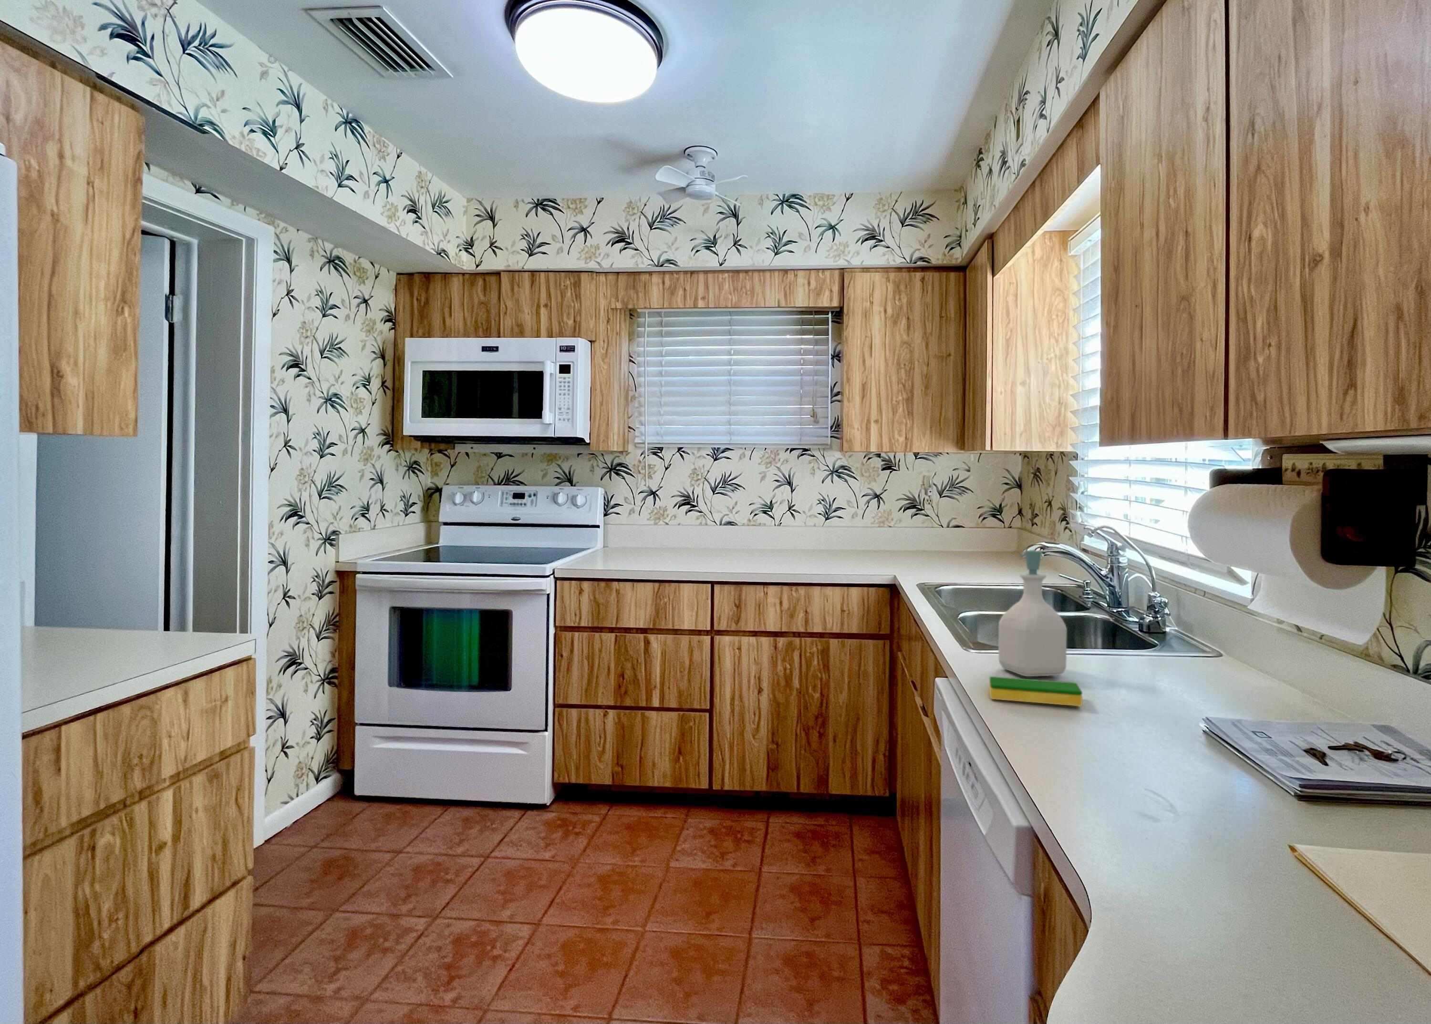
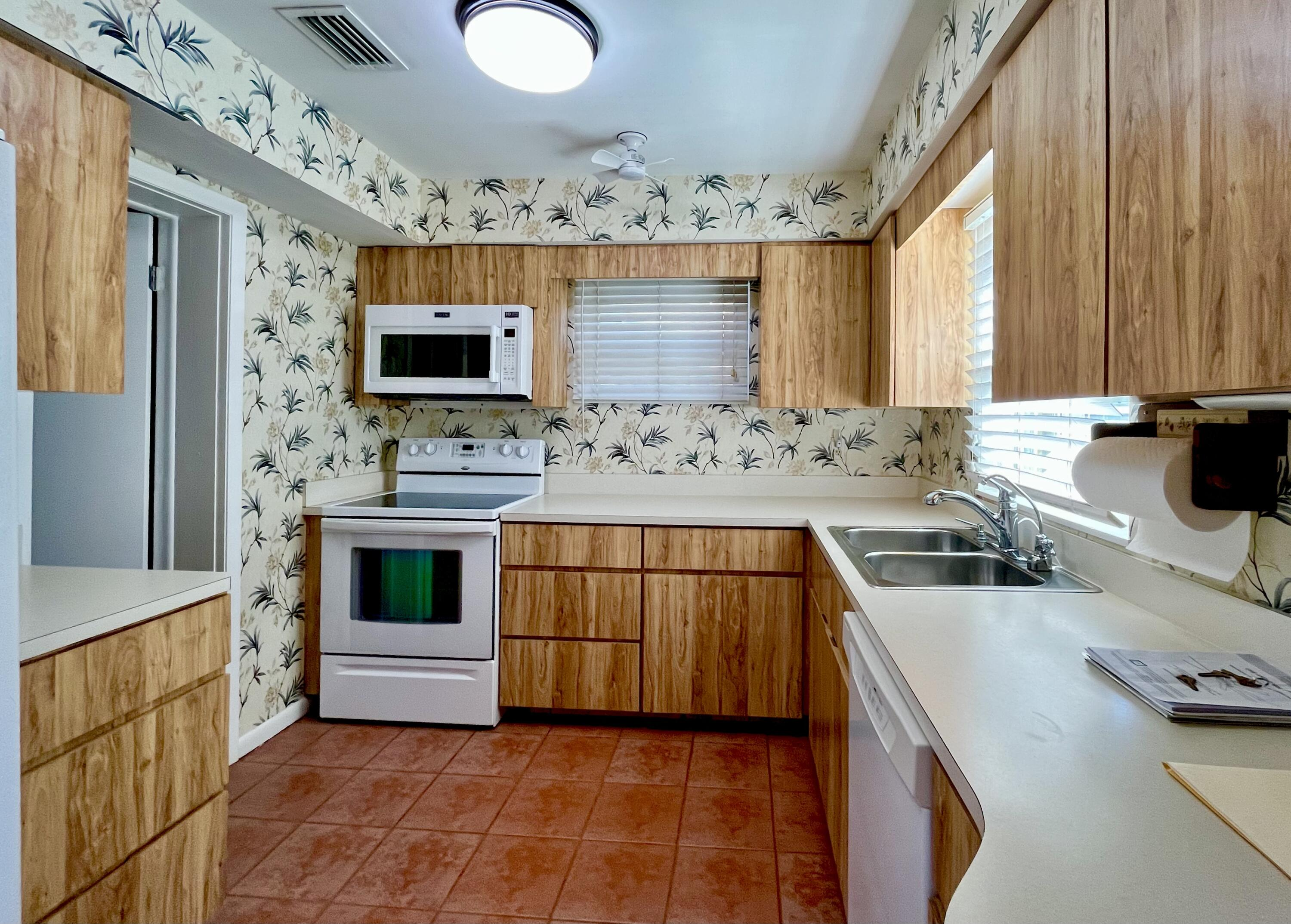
- soap bottle (1032, 611)
- dish sponge (1034, 690)
